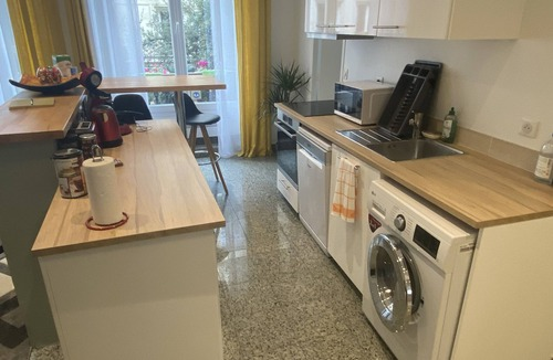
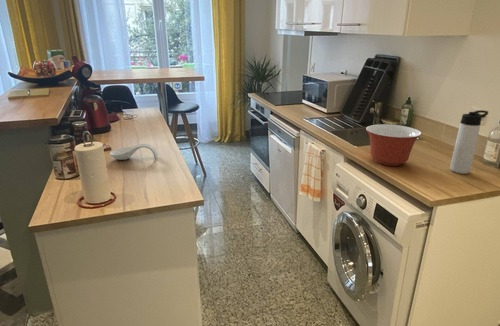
+ spoon rest (133, 151)
+ thermos bottle (469, 142)
+ mixing bowl (390, 146)
